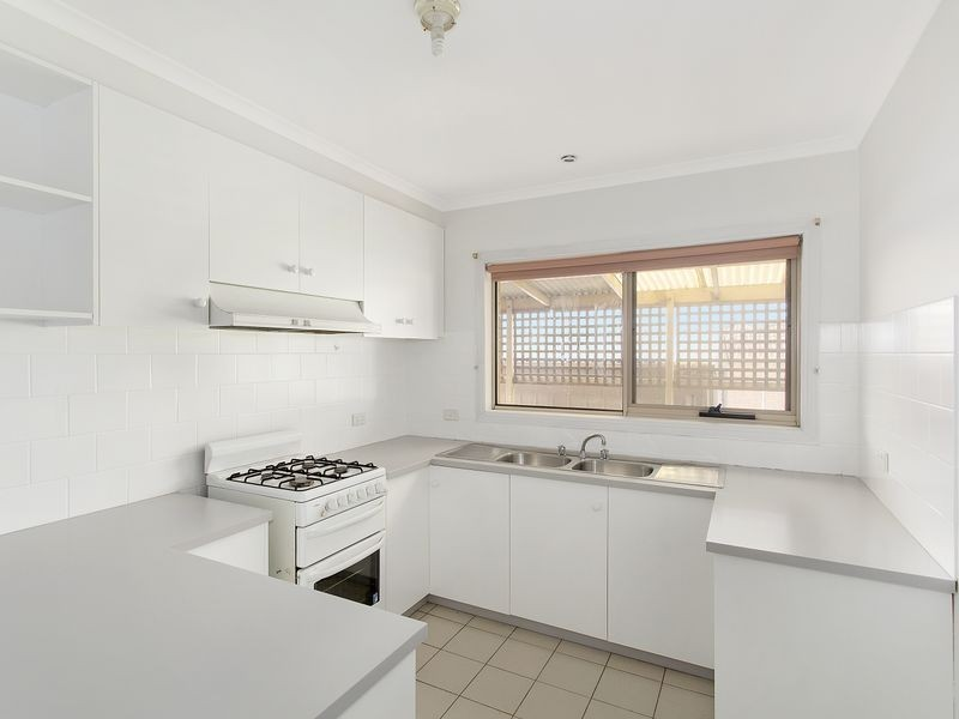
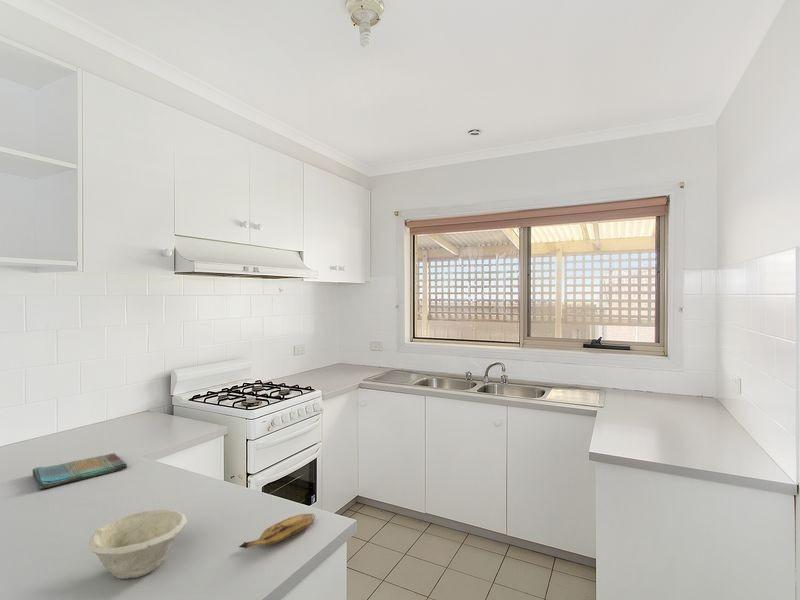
+ banana (282, 528)
+ dish towel (80, 468)
+ bowl (139, 545)
